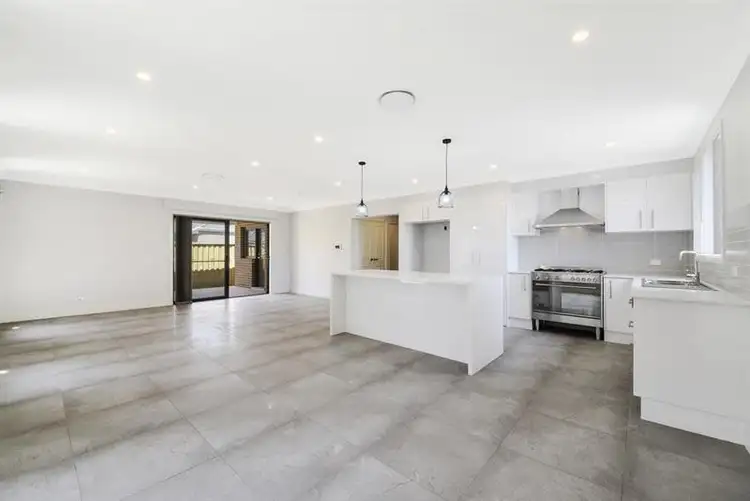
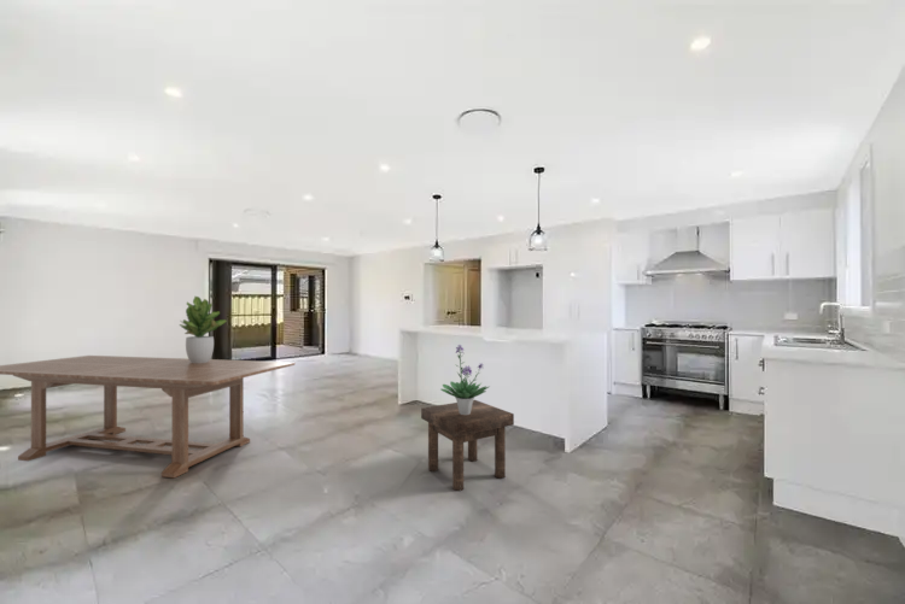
+ potted plant (200, 328)
+ potted plant (463, 379)
+ dining table (116, 407)
+ stool (466, 441)
